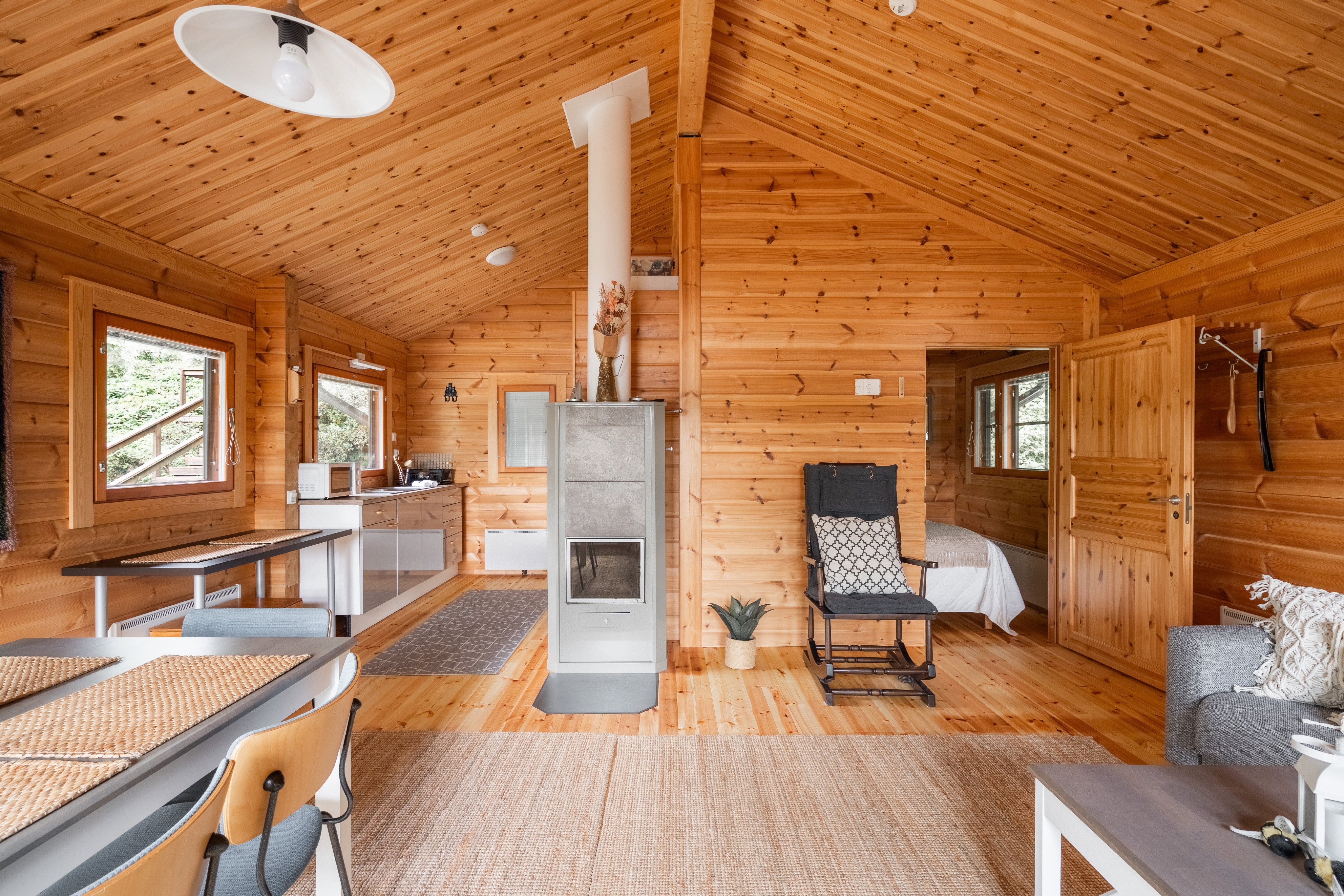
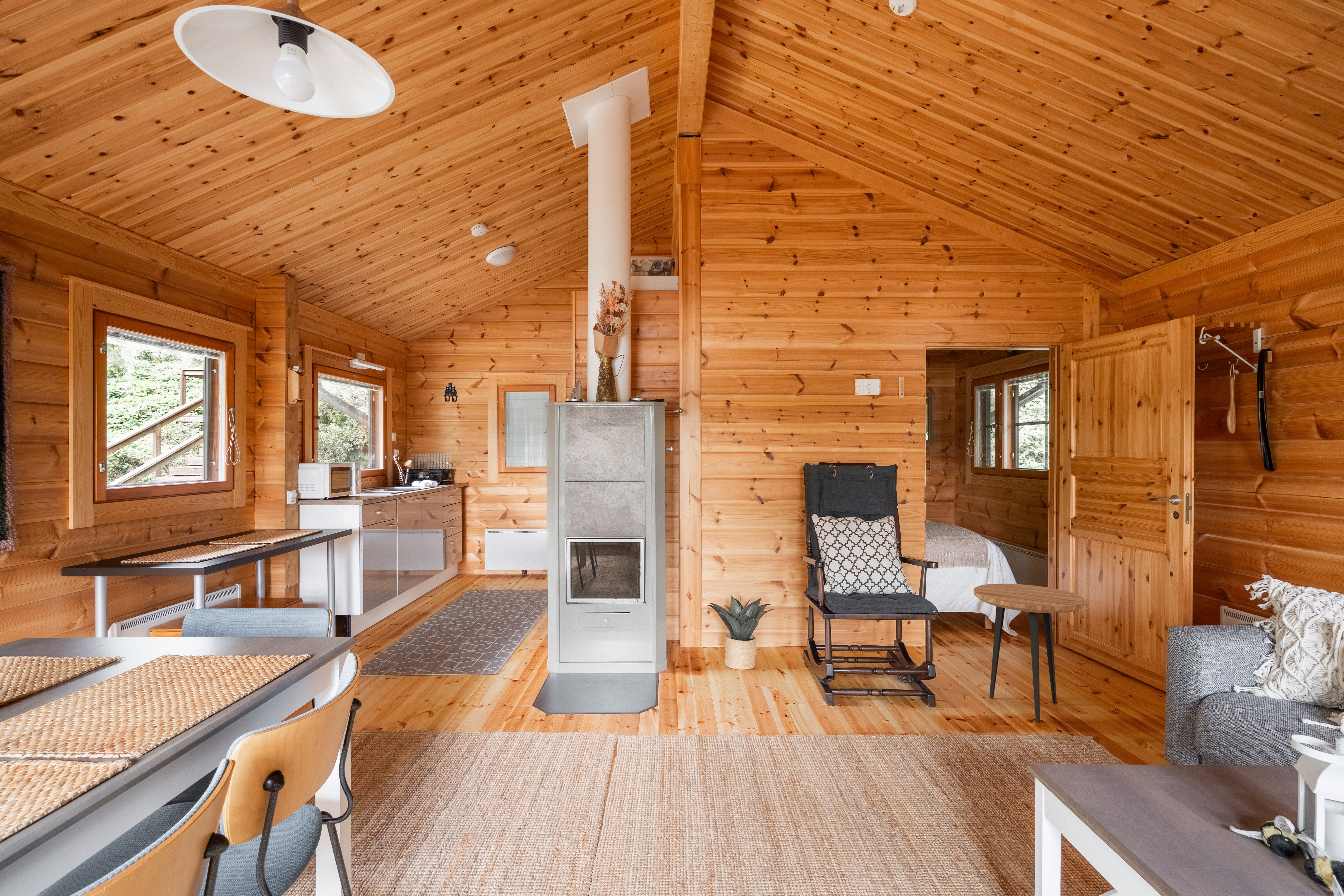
+ side table (1031, 650)
